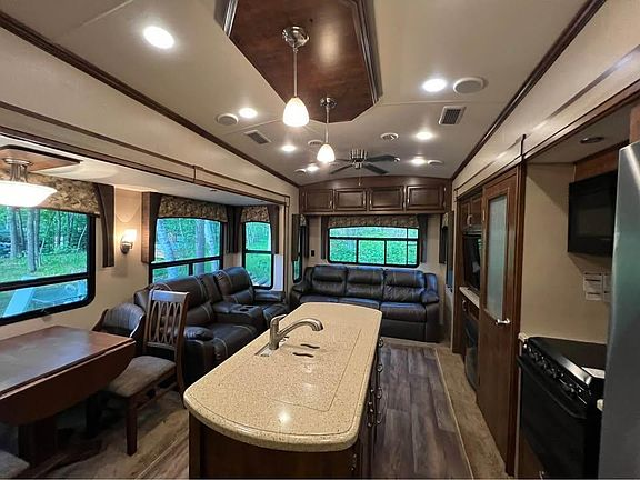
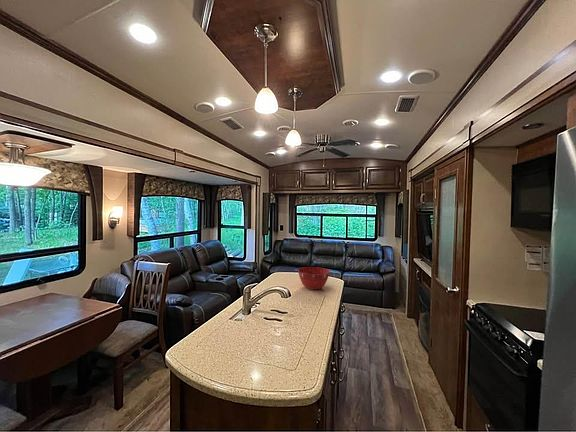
+ mixing bowl (313, 278)
